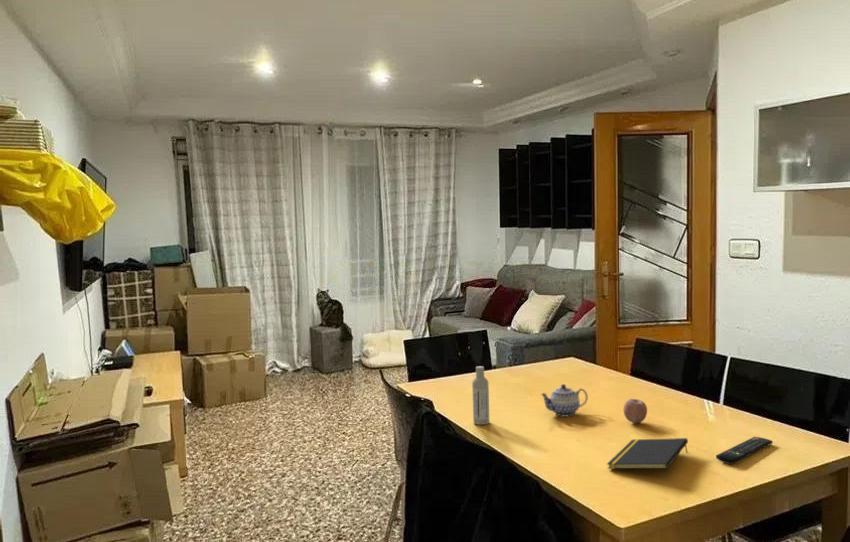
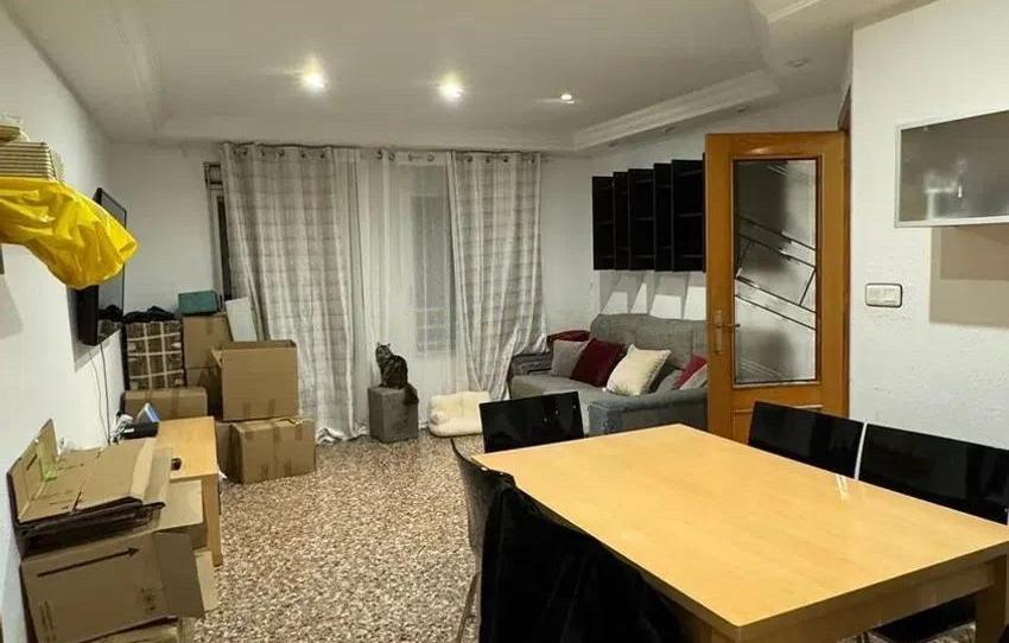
- remote control (745, 450)
- fruit (635, 411)
- teapot (564, 399)
- notepad (648, 453)
- bottle (480, 394)
